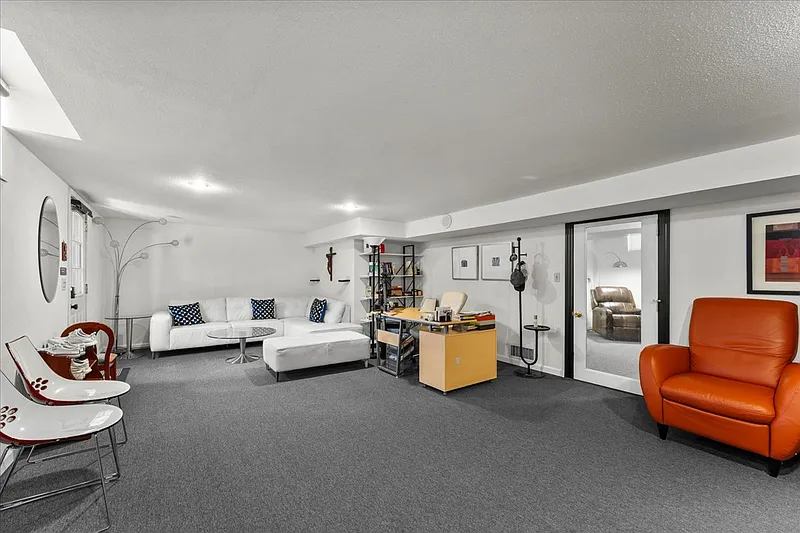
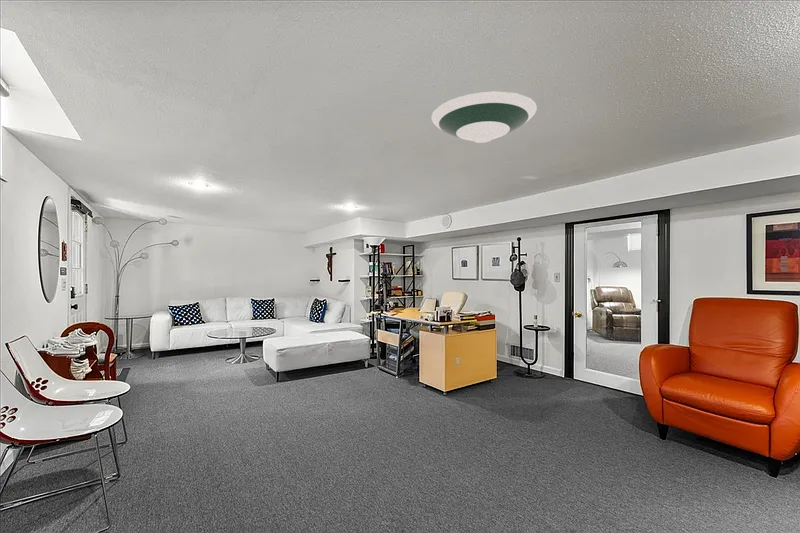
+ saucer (482, 127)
